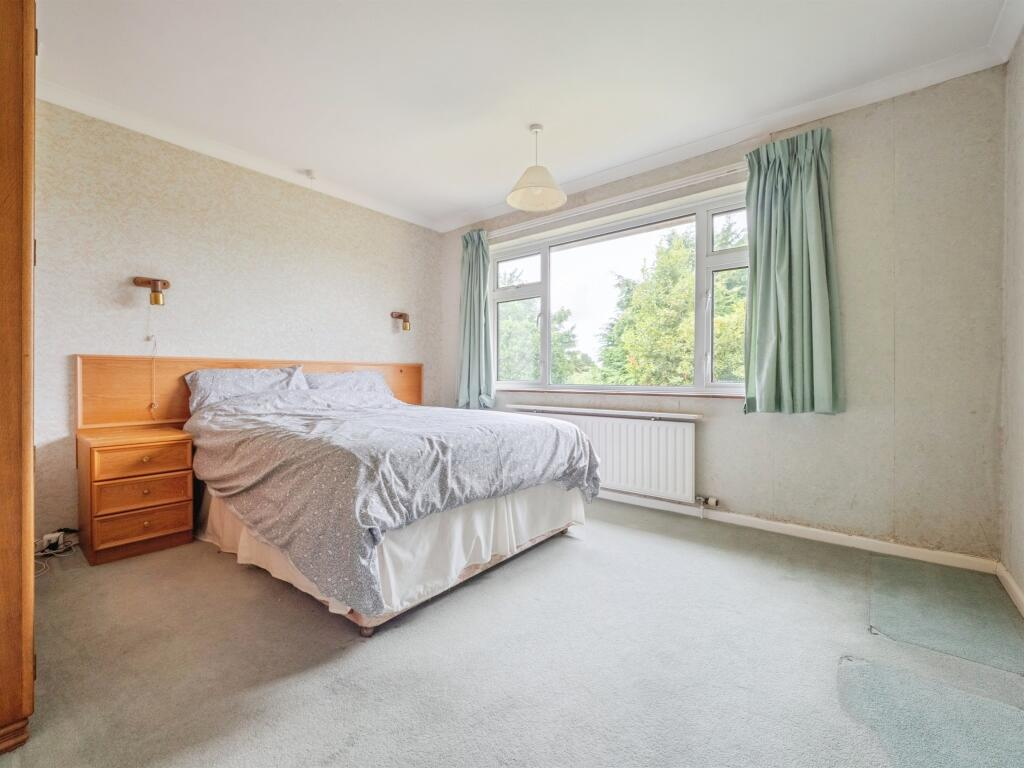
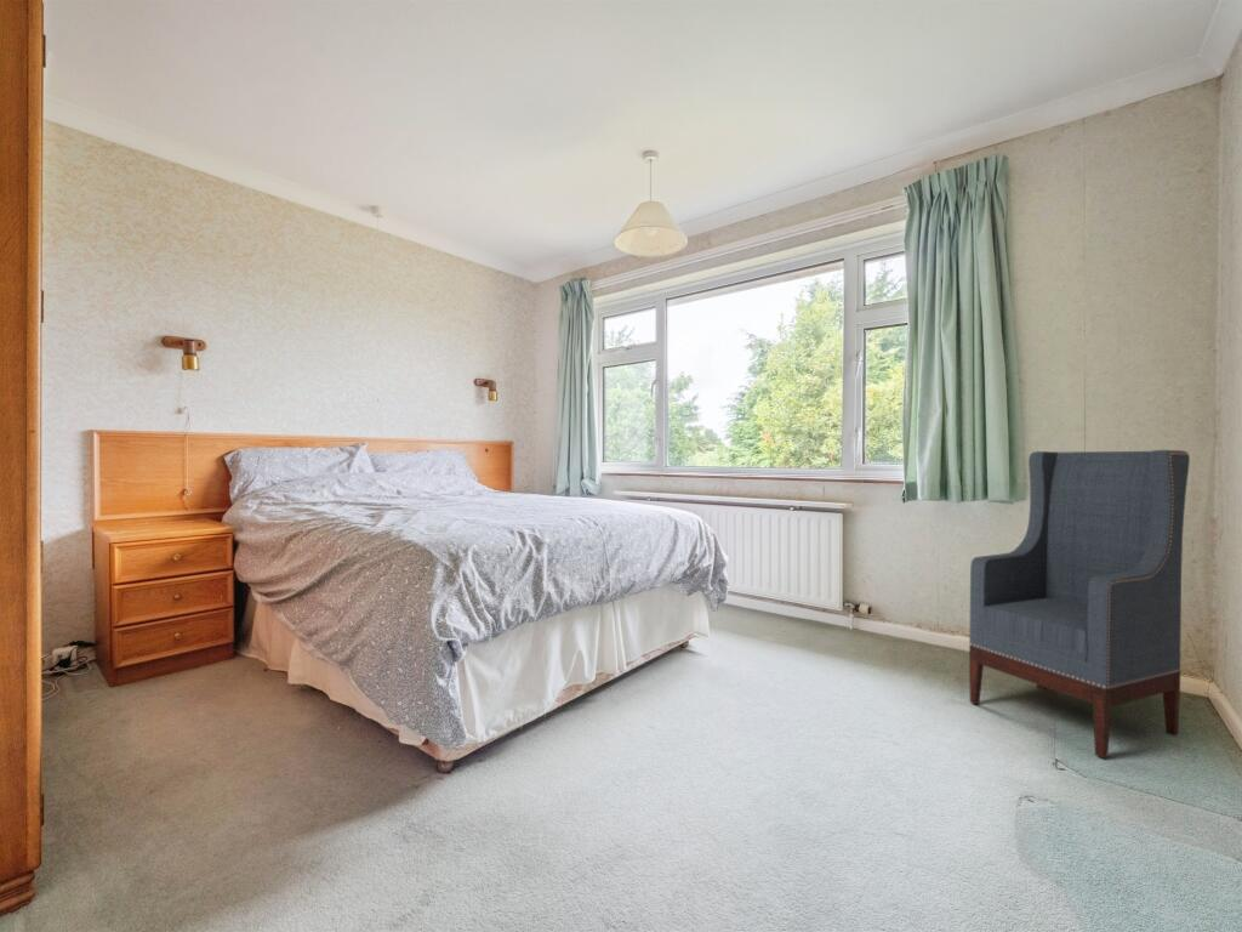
+ armchair (1072, 584)
